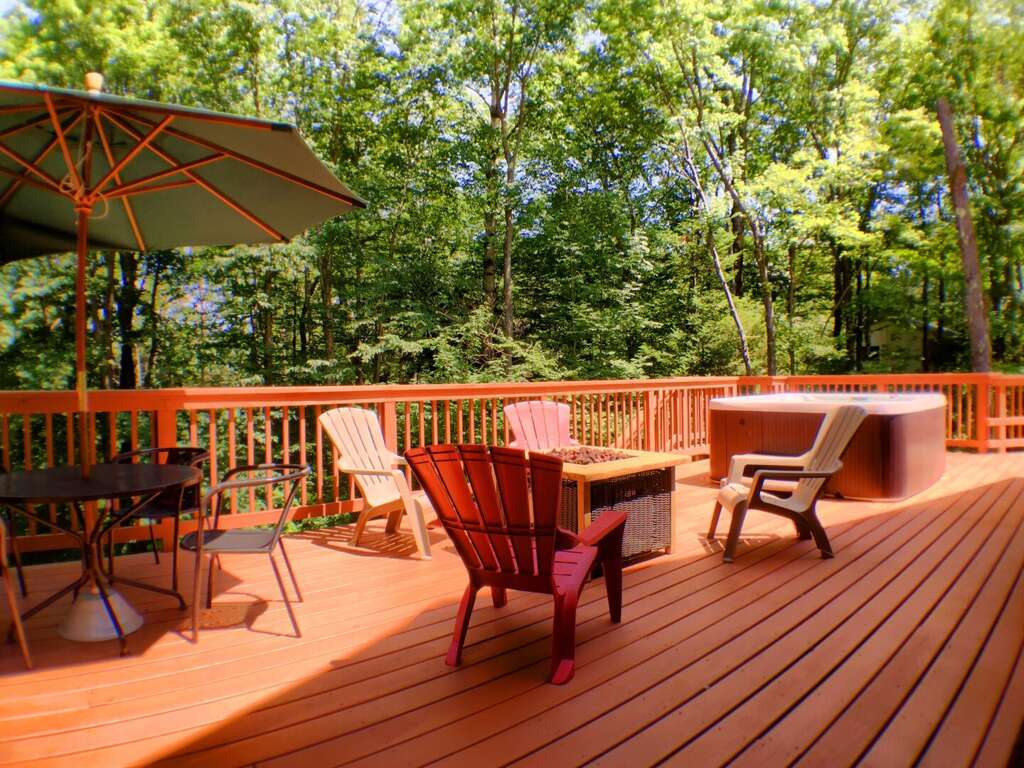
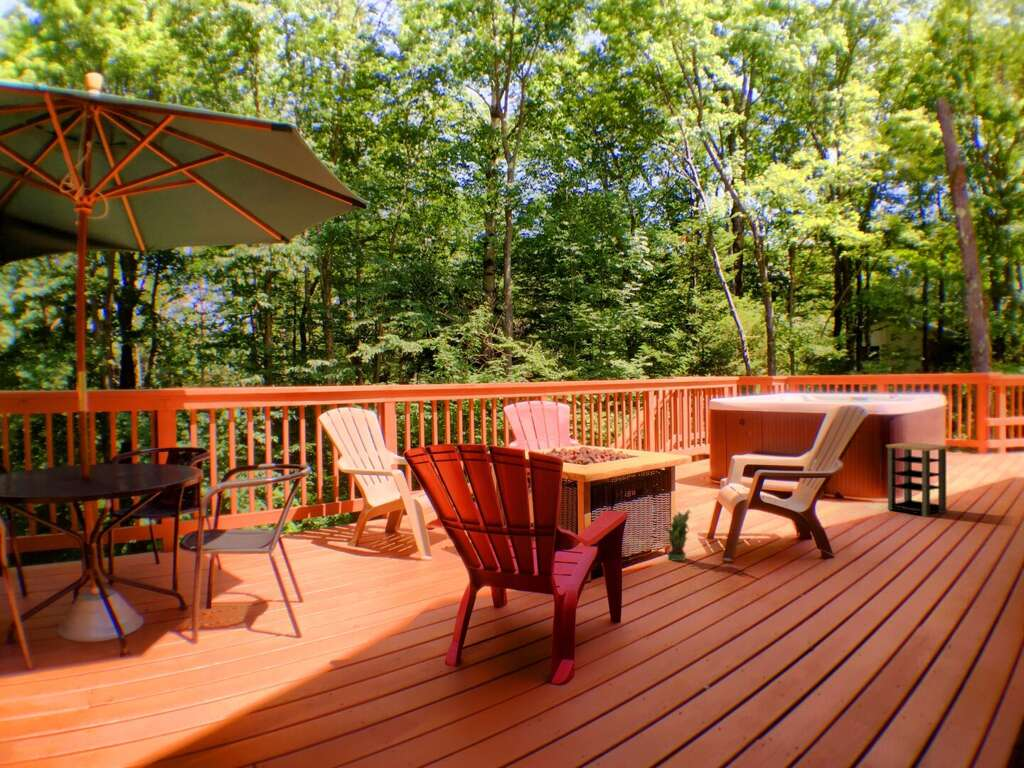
+ potted plant (678, 534)
+ side table (917, 477)
